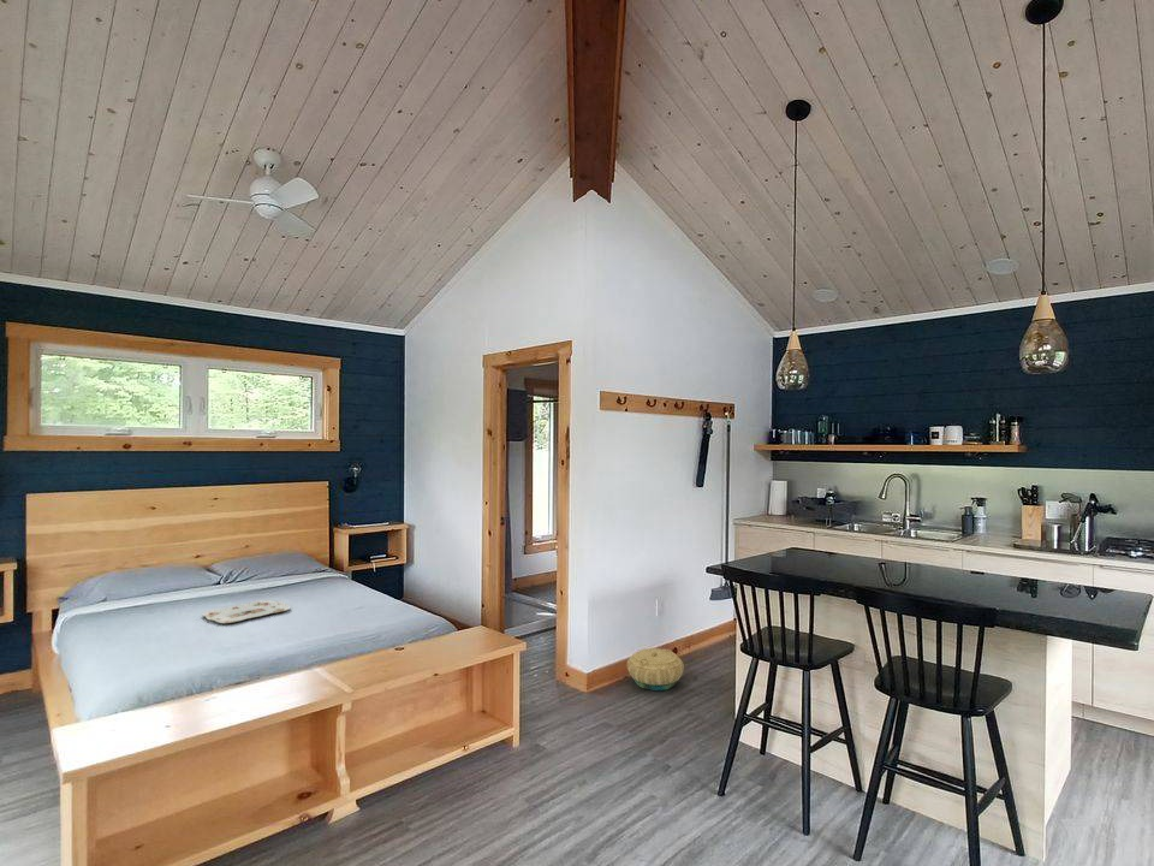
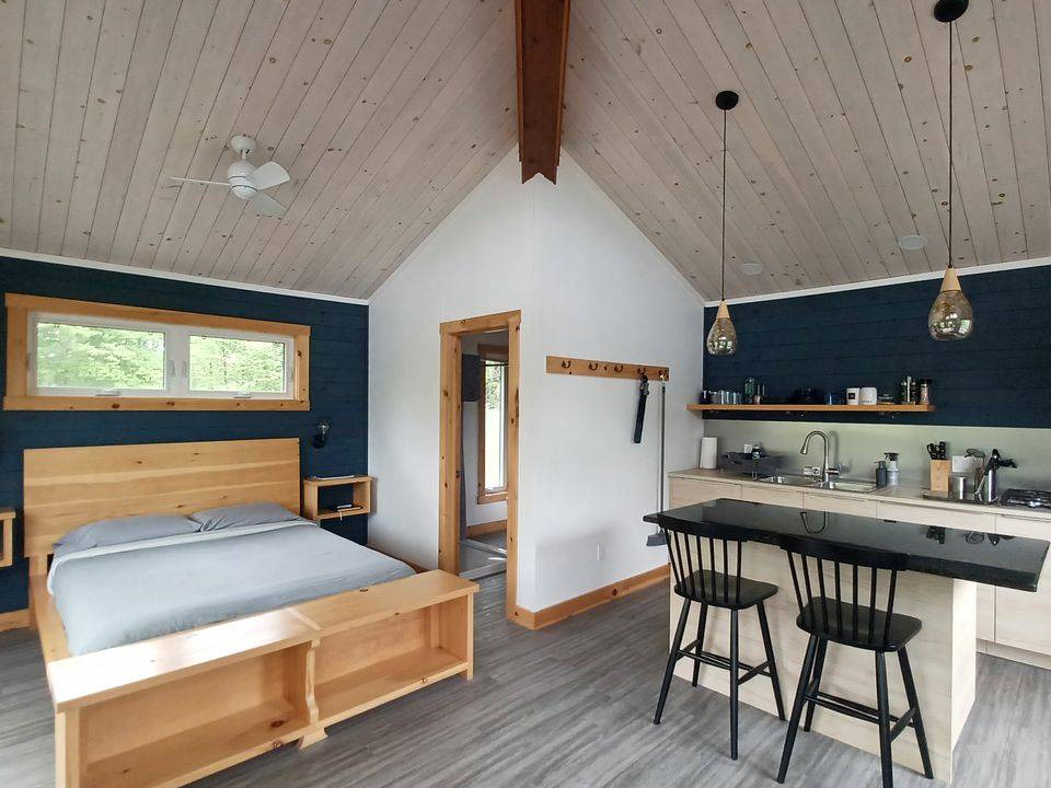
- serving tray (246, 611)
- basket (655, 668)
